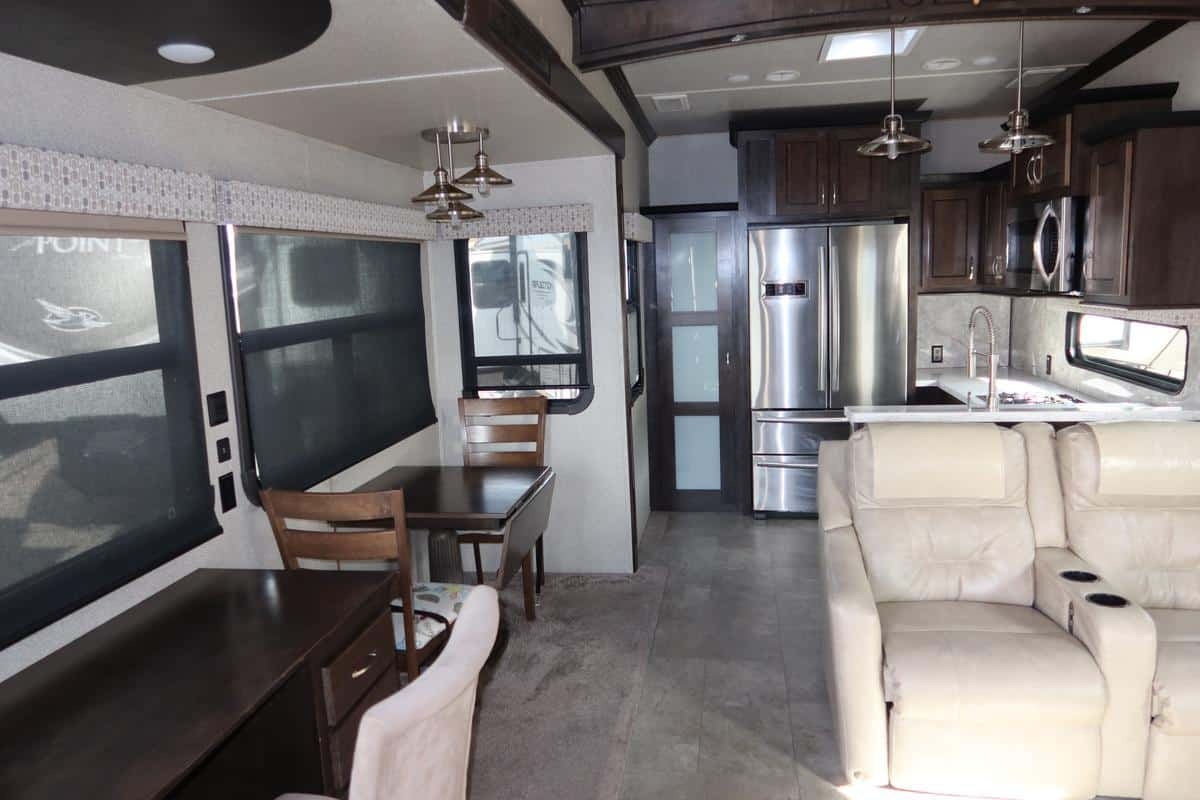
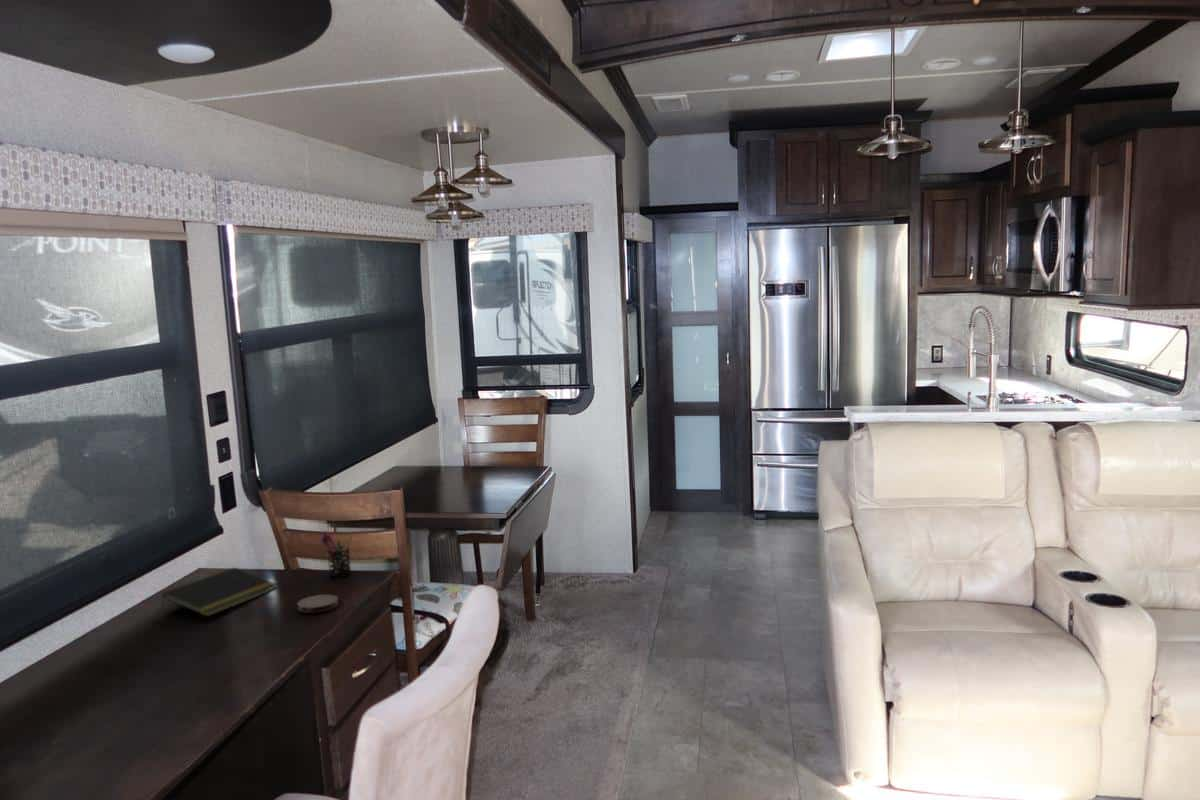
+ pen holder (337, 553)
+ notepad (221, 590)
+ coaster (318, 603)
